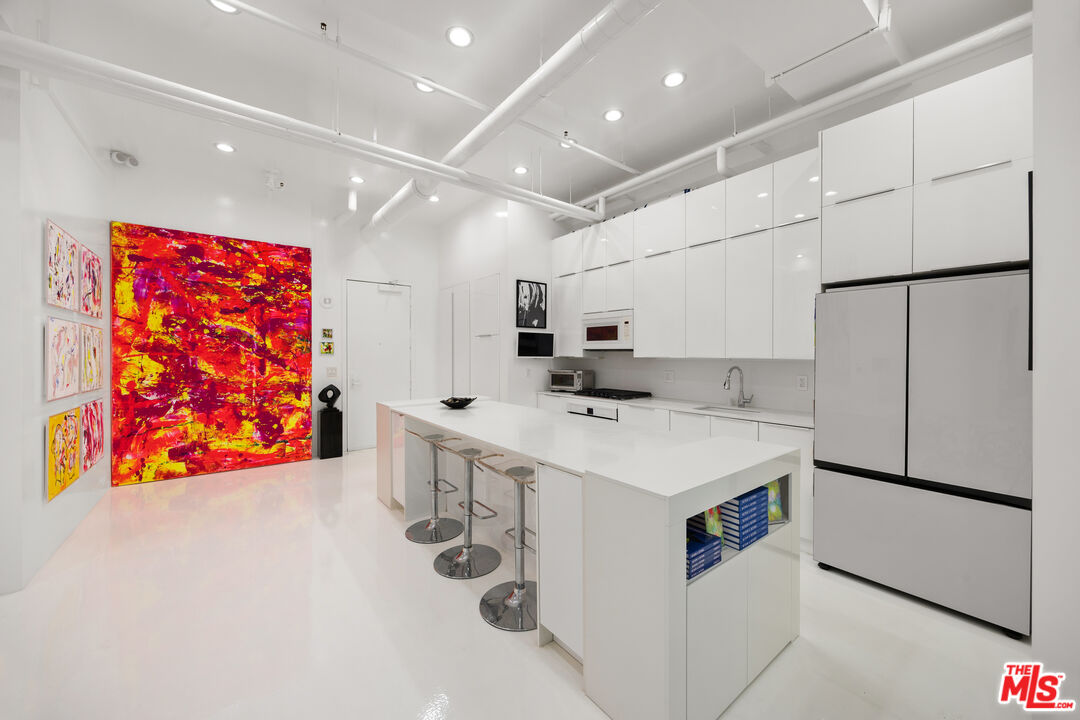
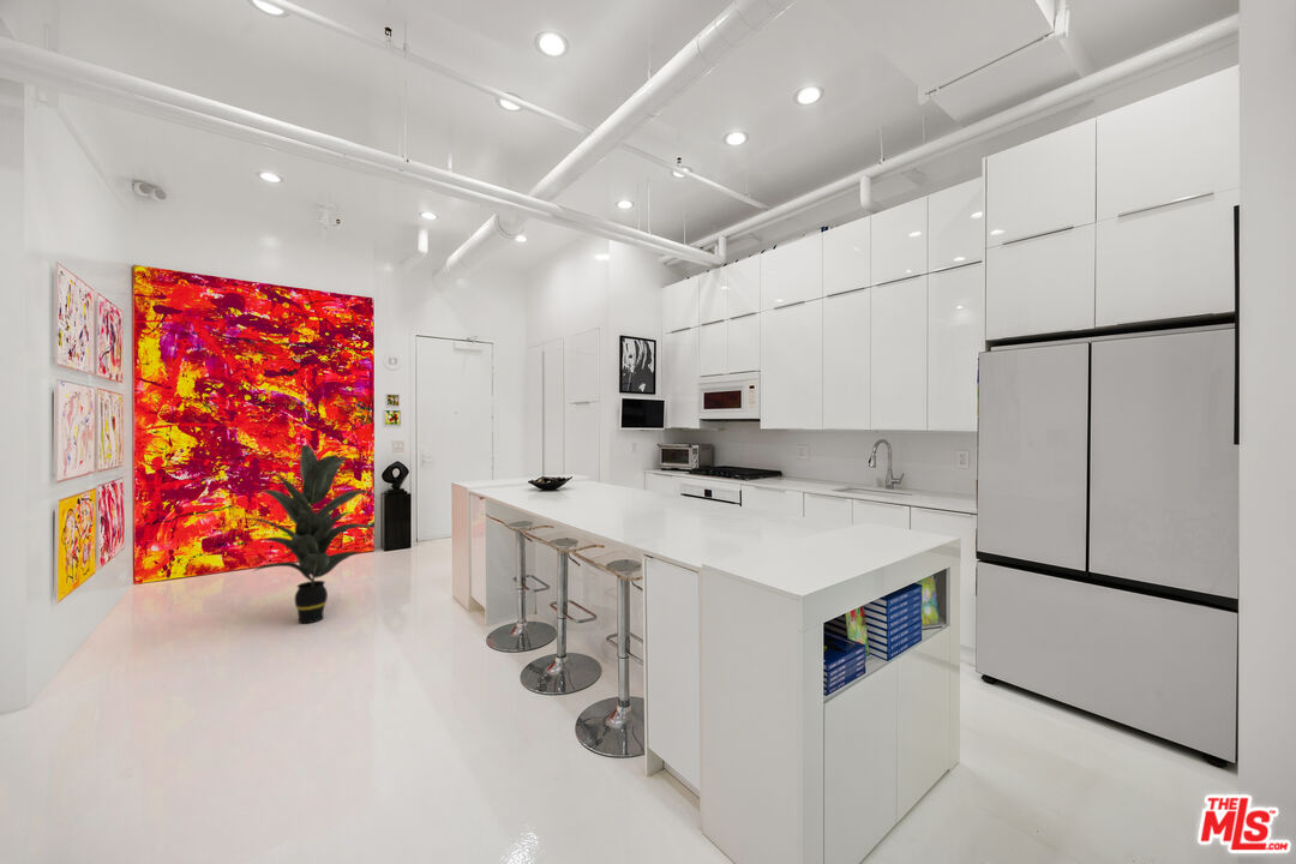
+ indoor plant (313, 530)
